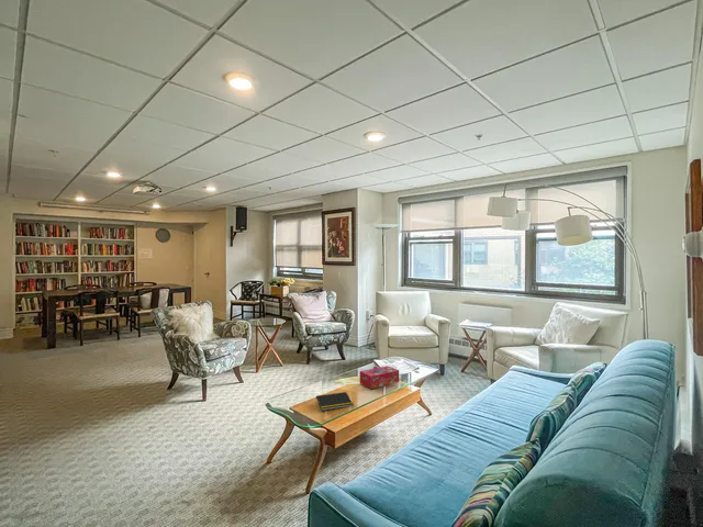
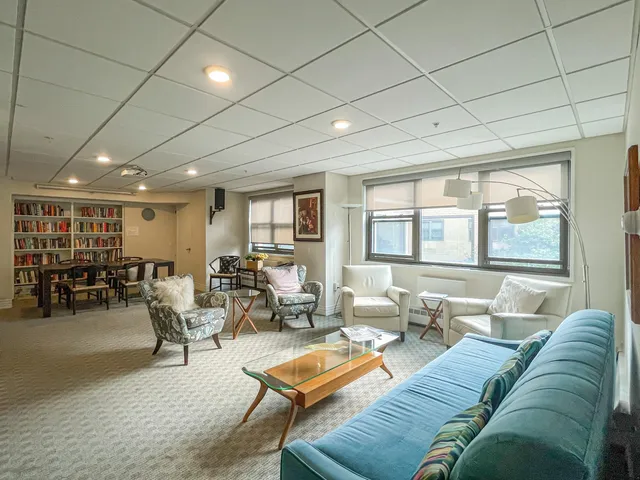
- tissue box (379, 377)
- notepad (334, 401)
